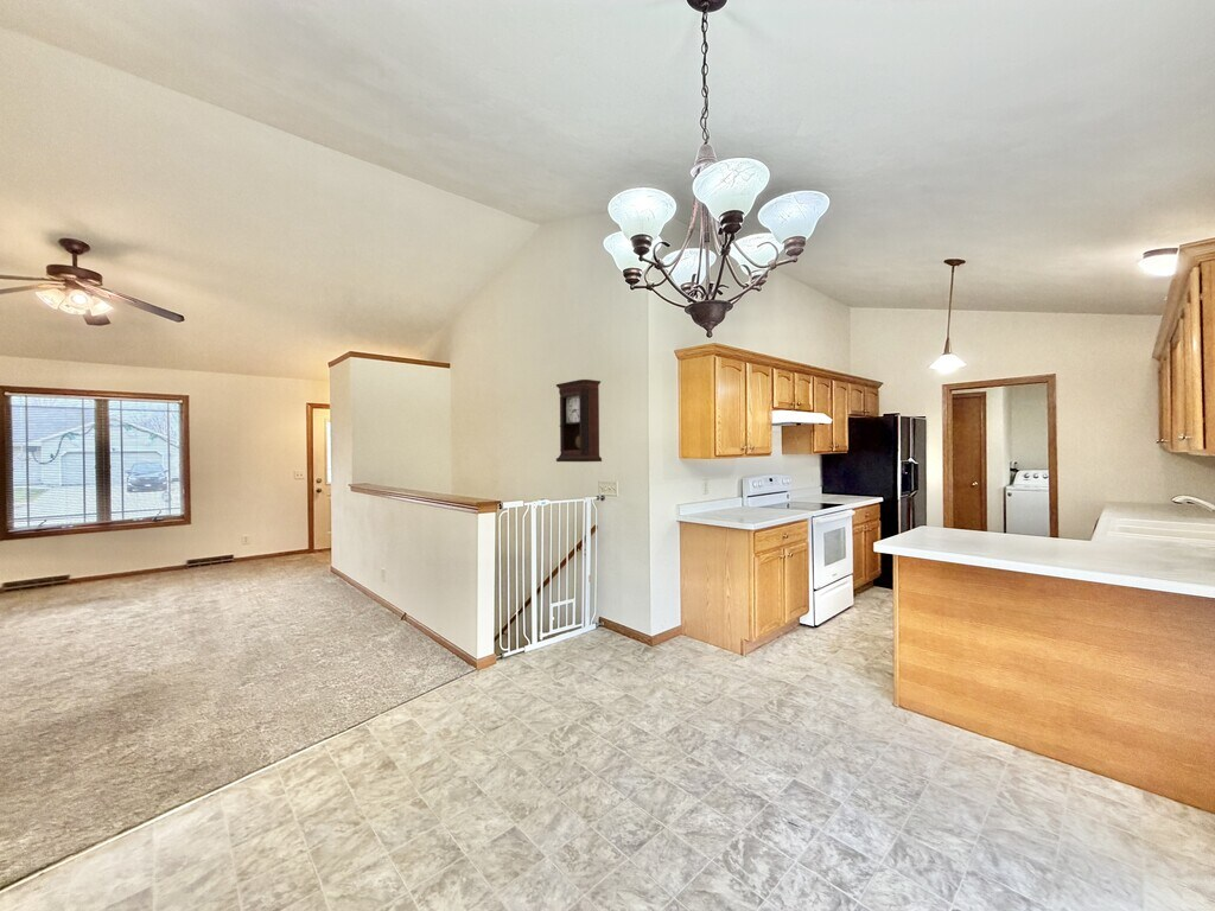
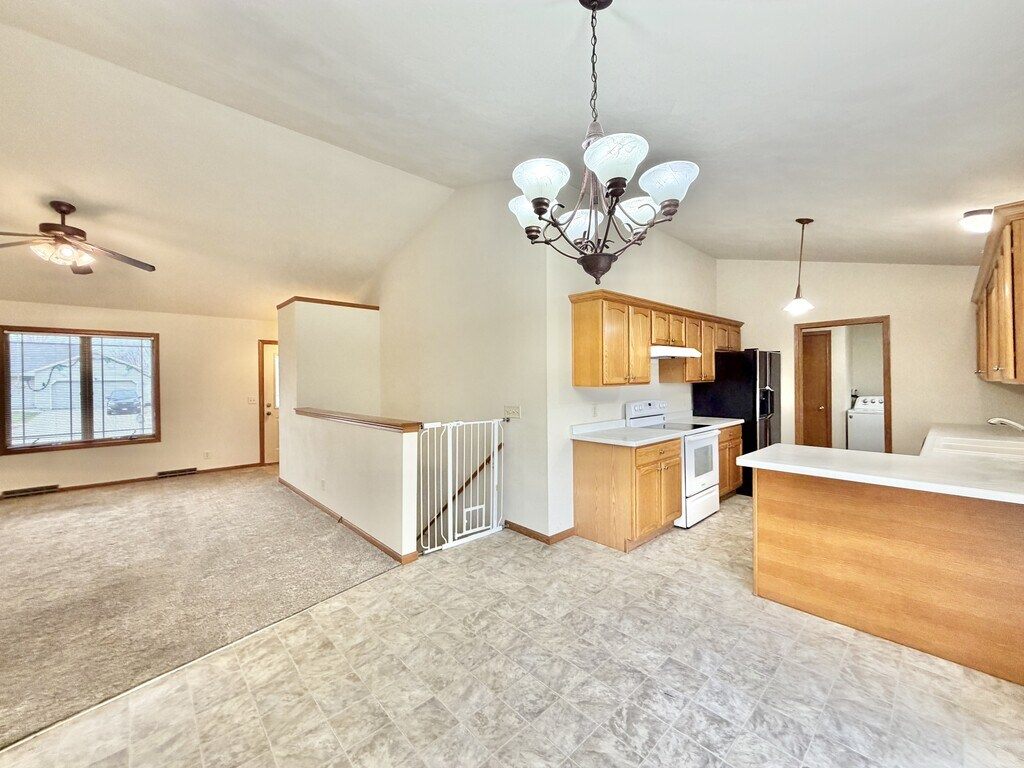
- pendulum clock (575, 421)
